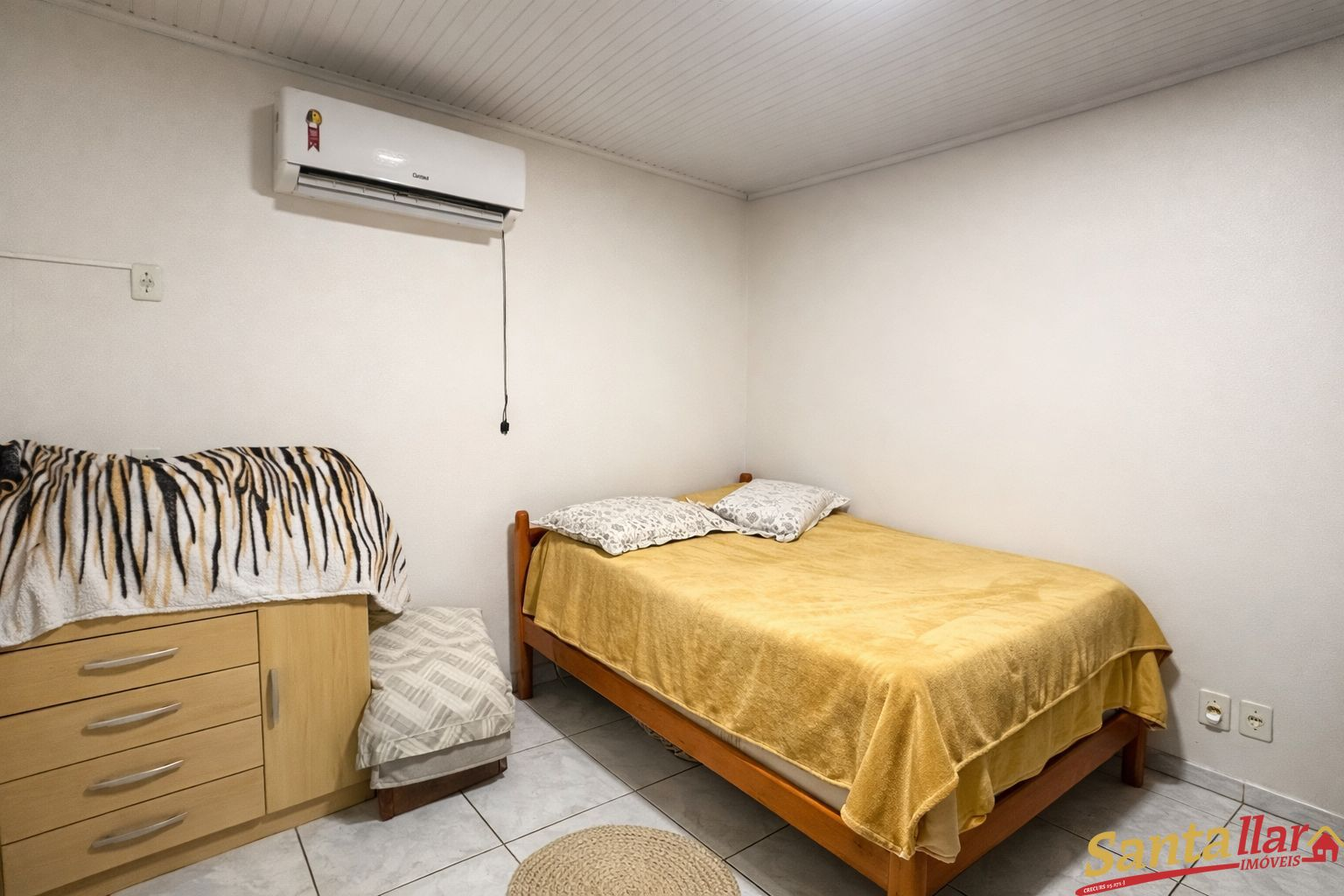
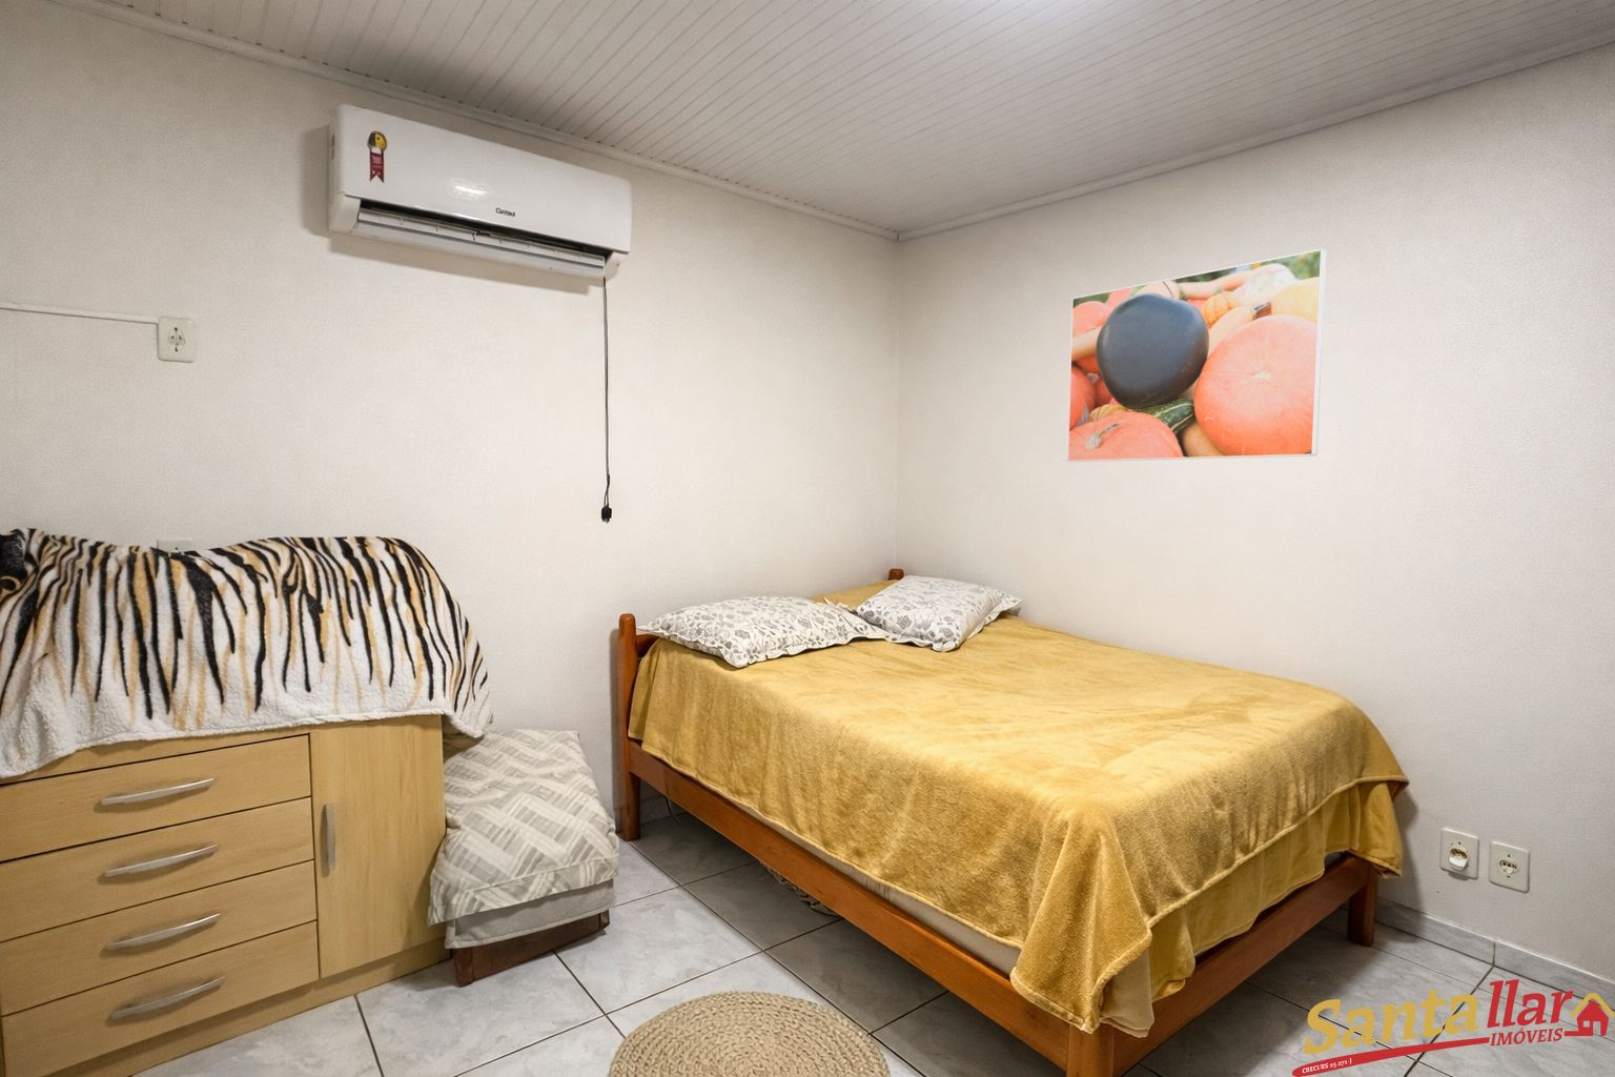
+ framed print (1181, 368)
